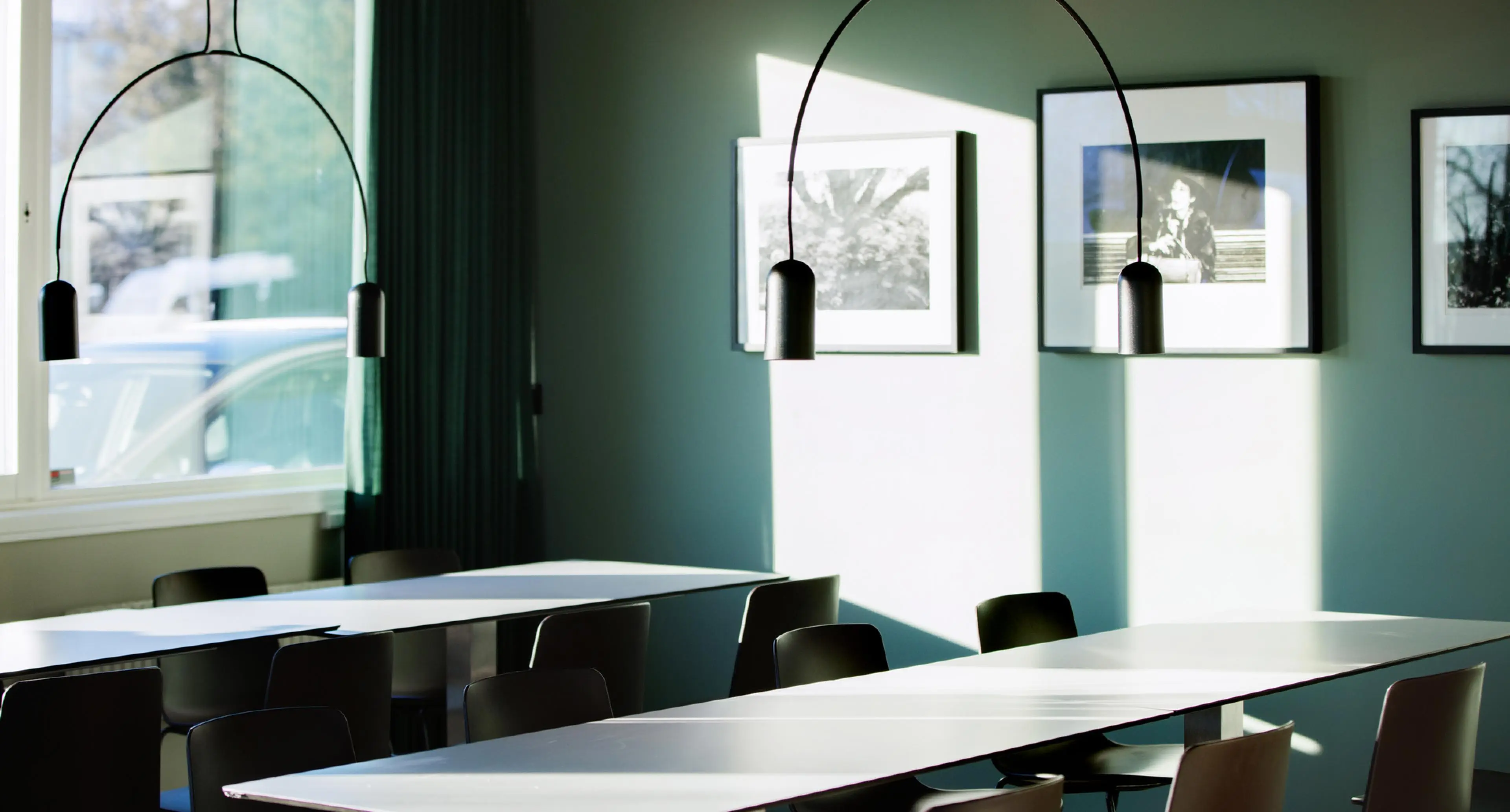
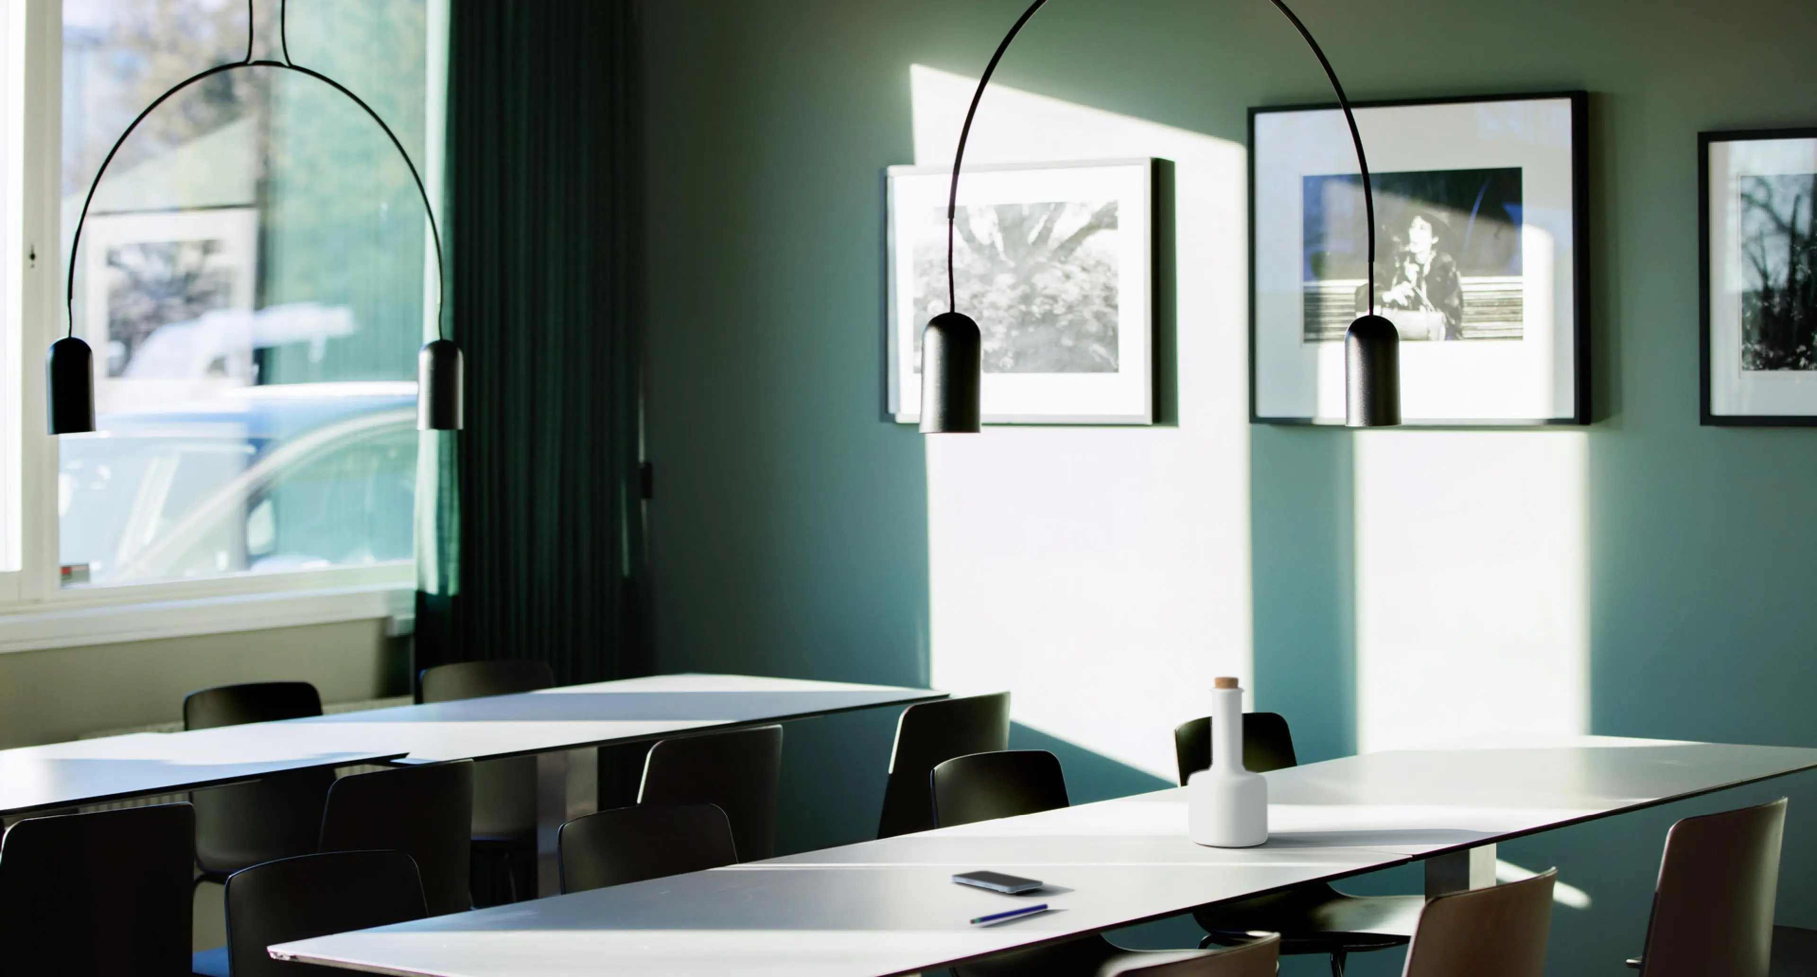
+ pen (1010, 914)
+ smartphone (996, 881)
+ bottle (1227, 759)
